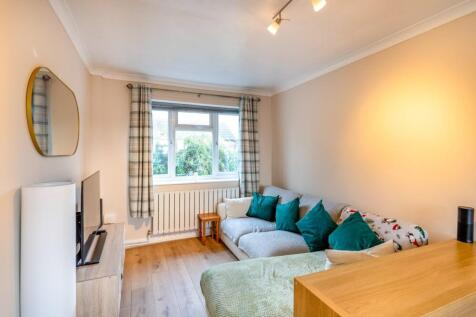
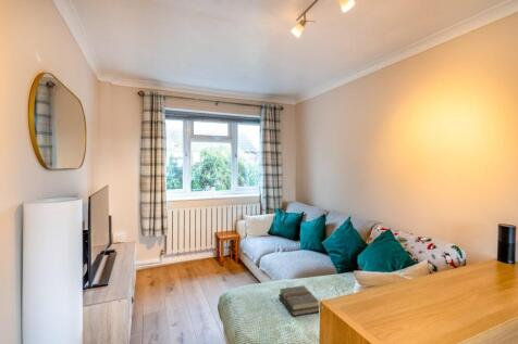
+ book (298, 298)
